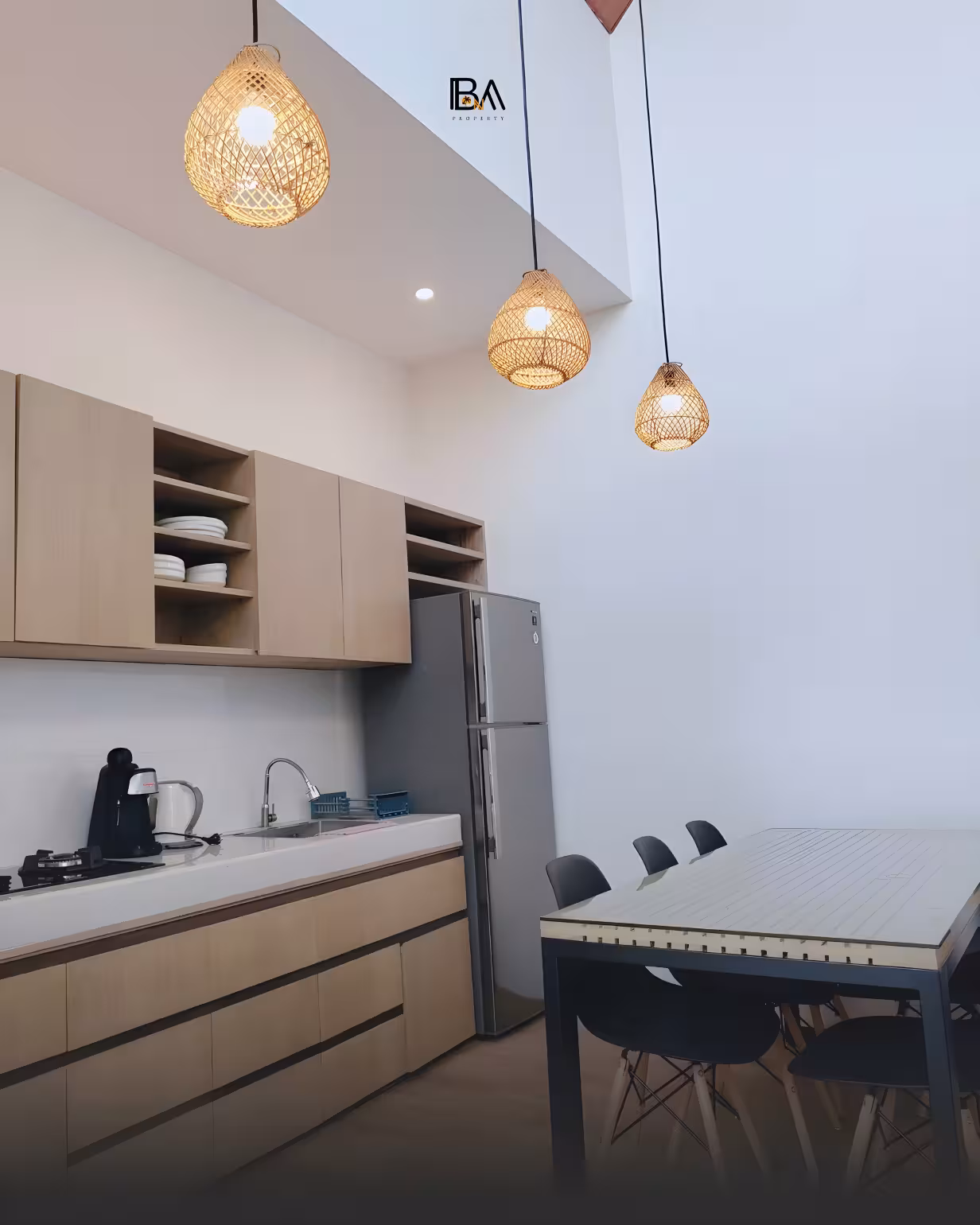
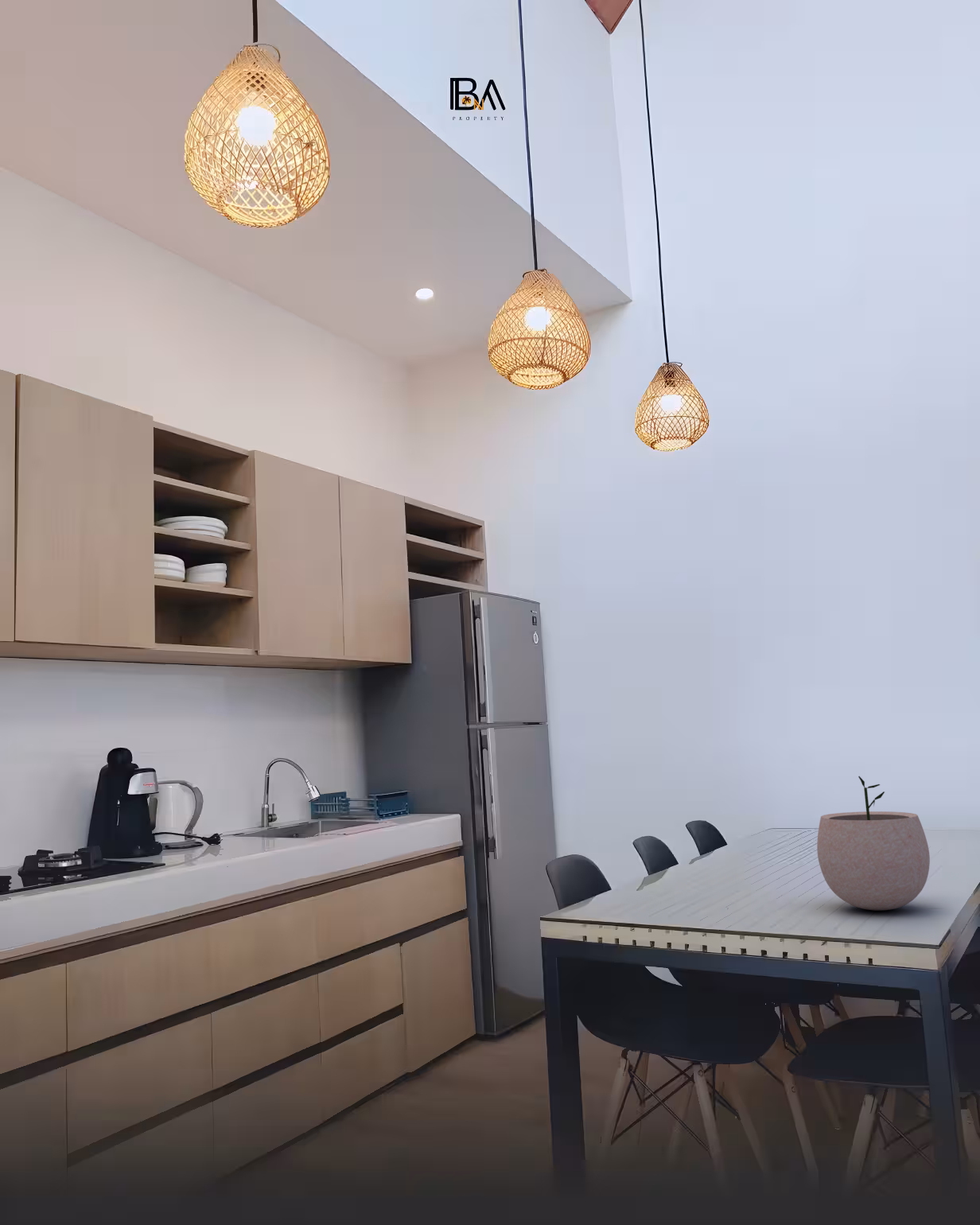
+ plant pot (870, 841)
